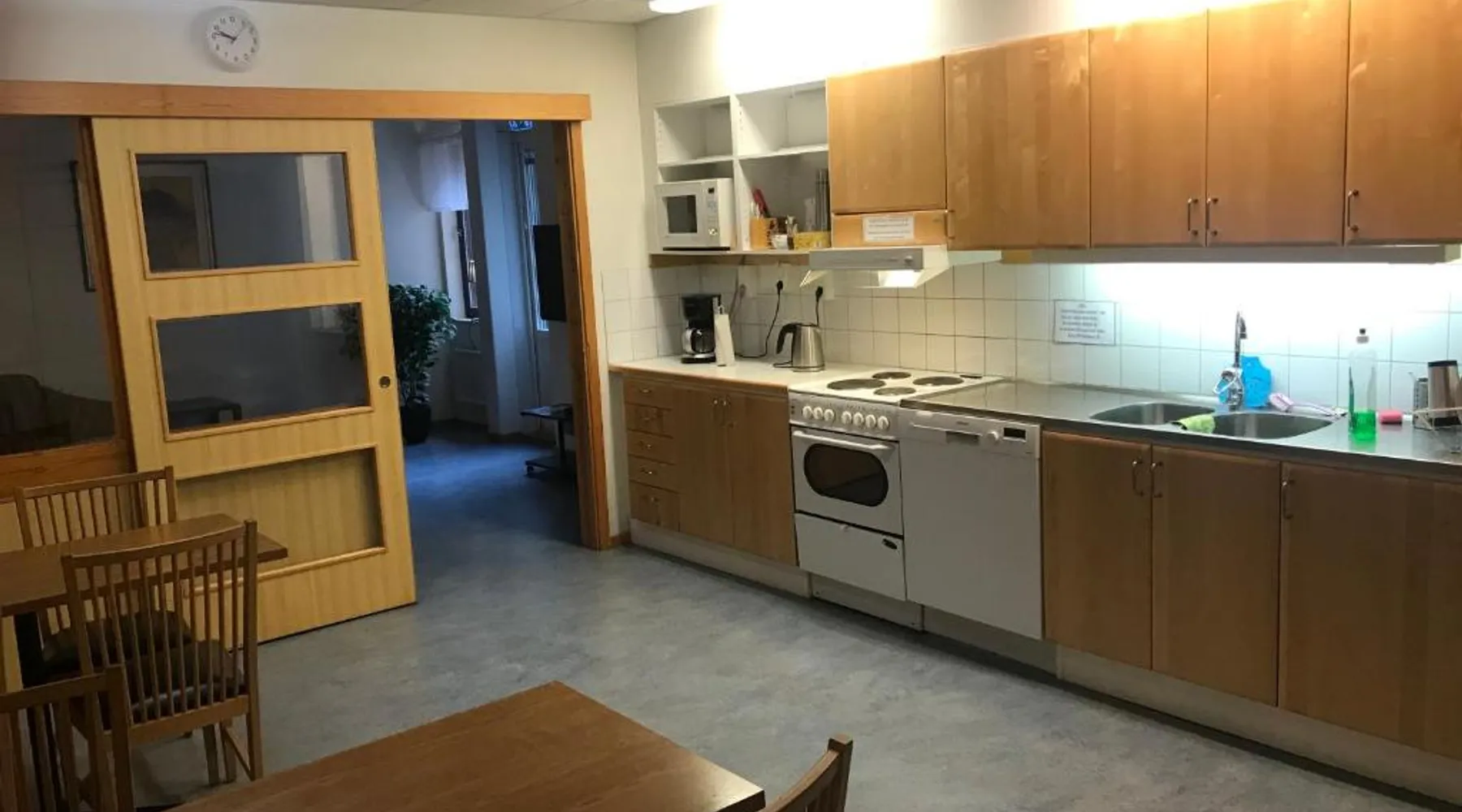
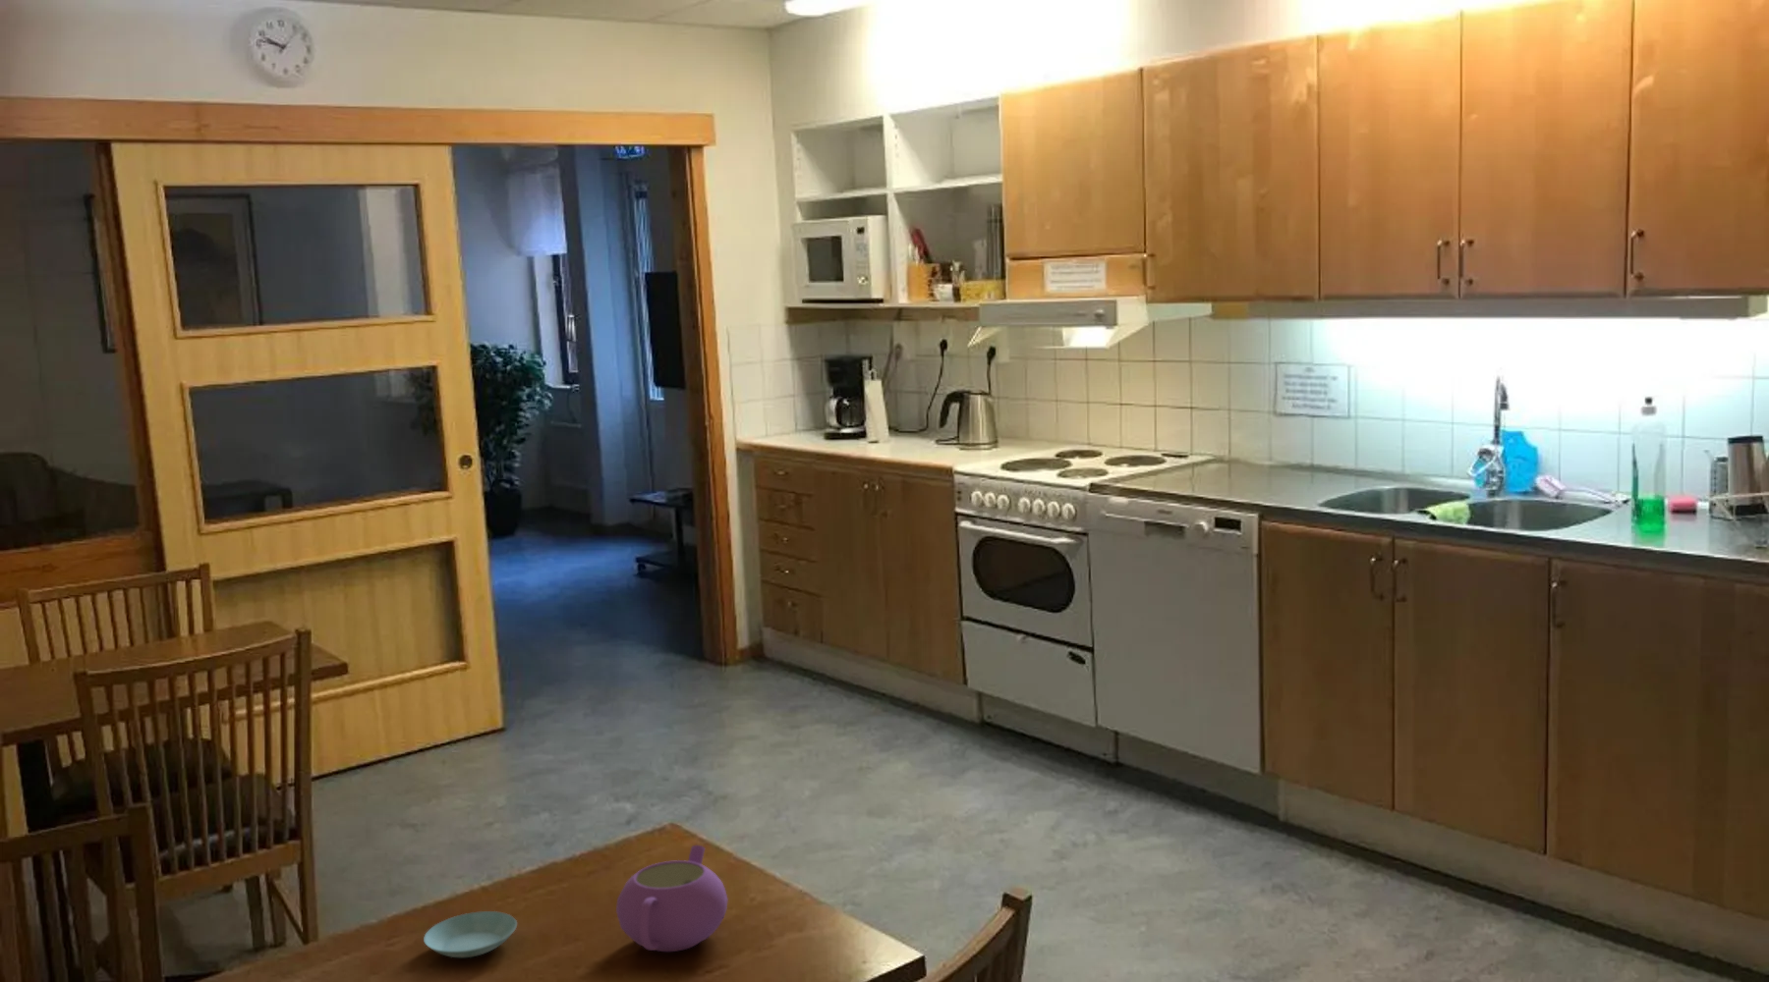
+ saucer (471, 937)
+ teapot (673, 905)
